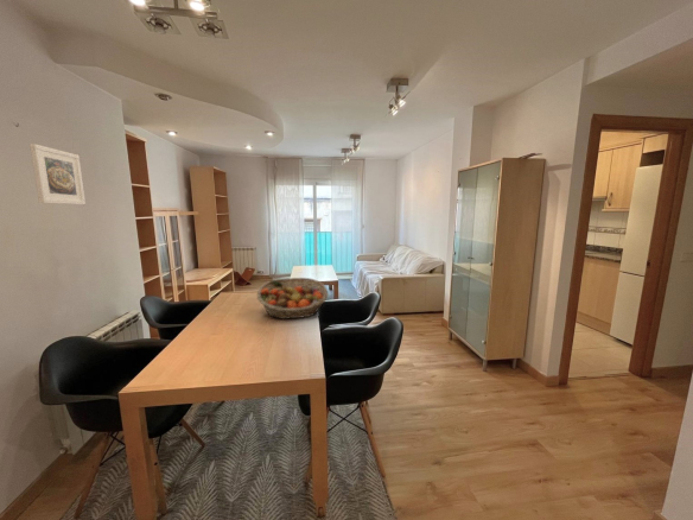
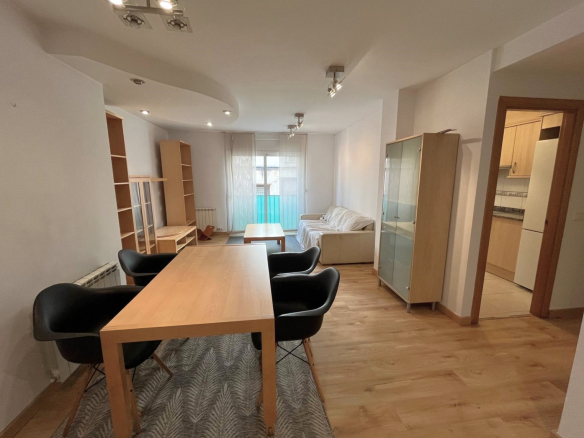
- fruit basket (293, 297)
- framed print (59, 177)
